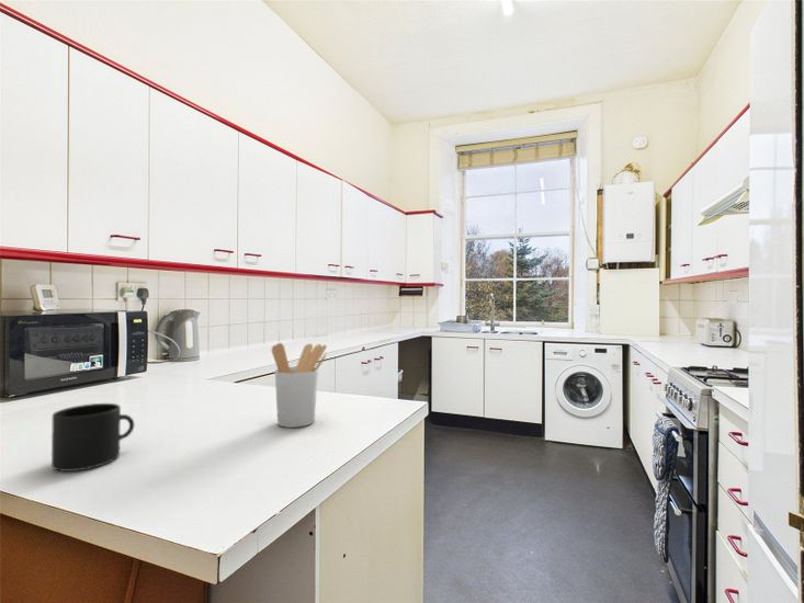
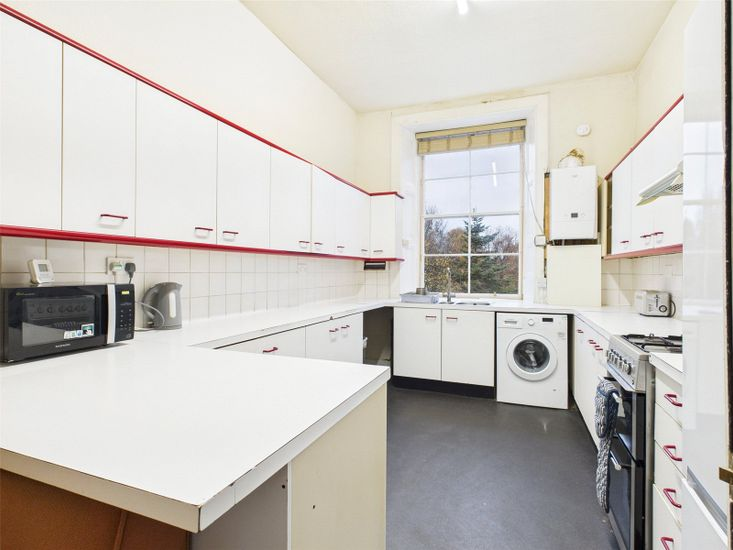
- mug (95, 433)
- utensil holder (302, 380)
